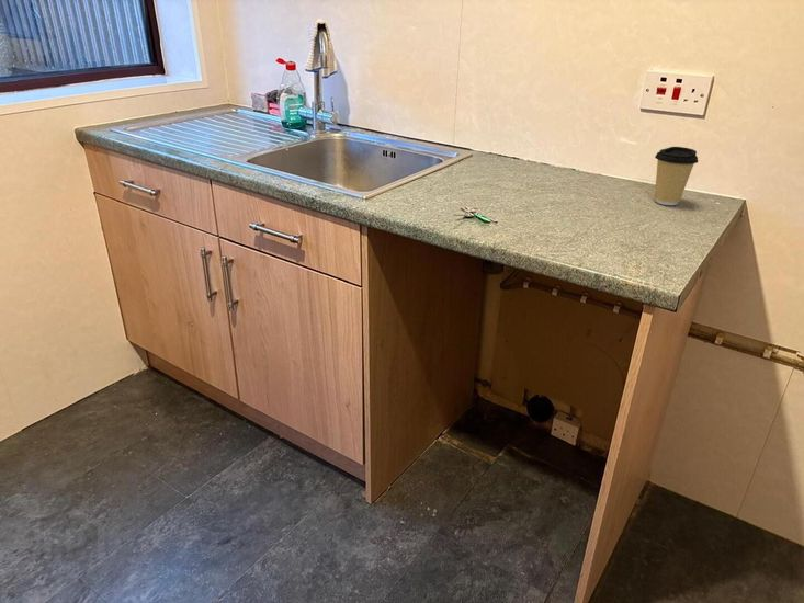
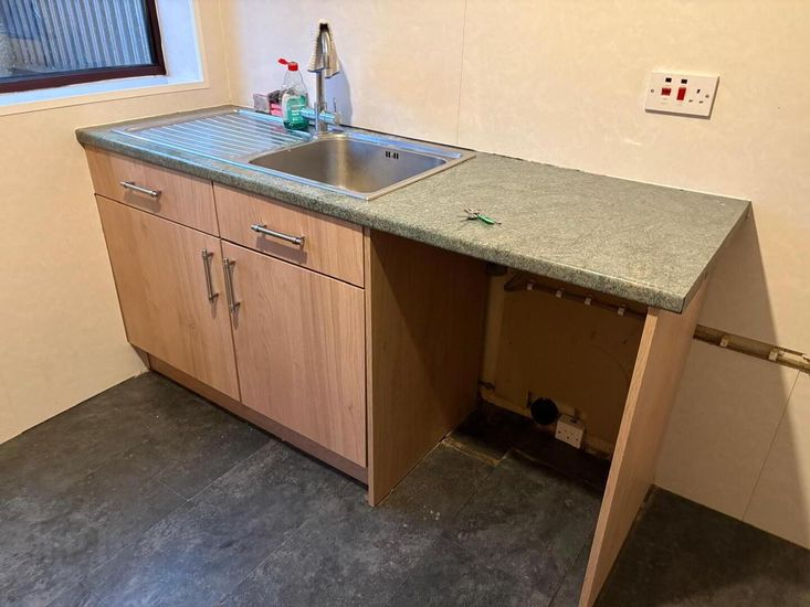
- coffee cup (671, 177)
